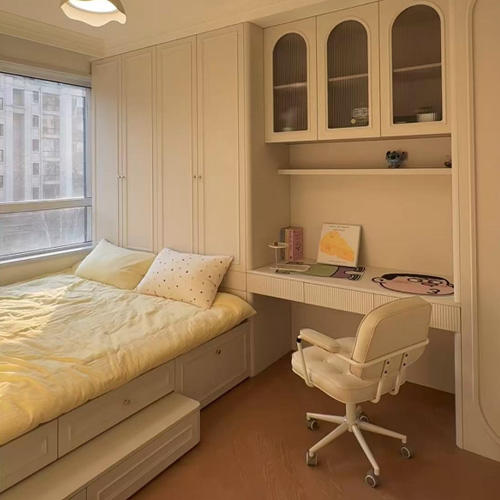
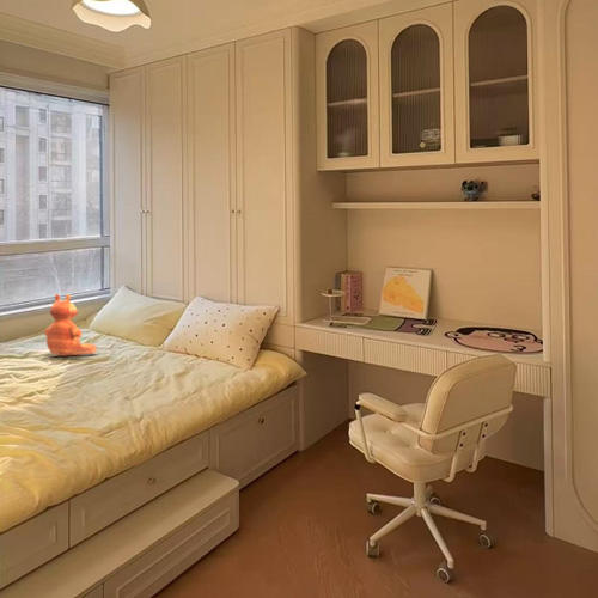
+ teddy bear (71, 324)
